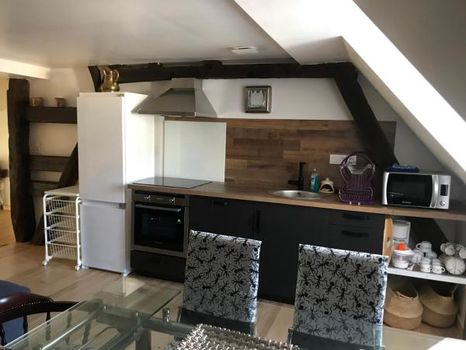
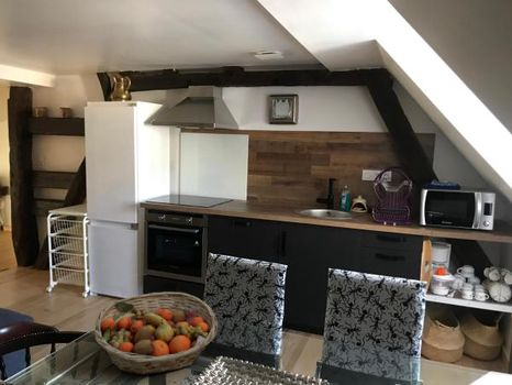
+ fruit basket (157, 330)
